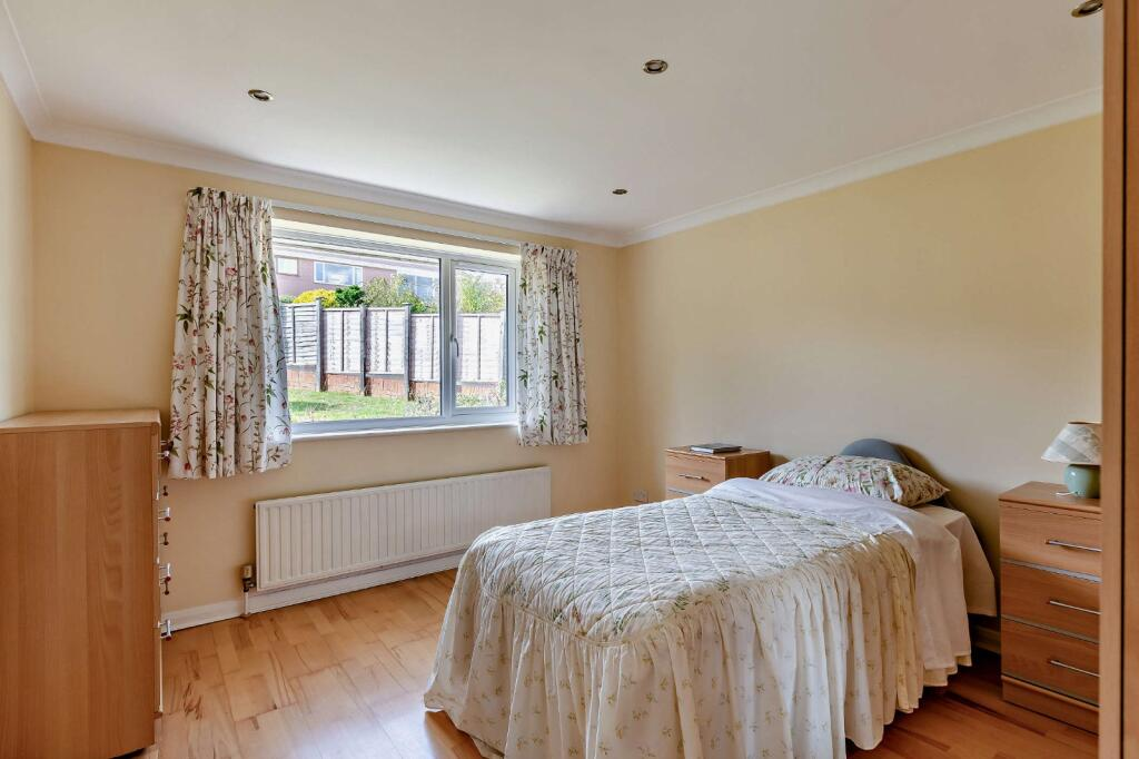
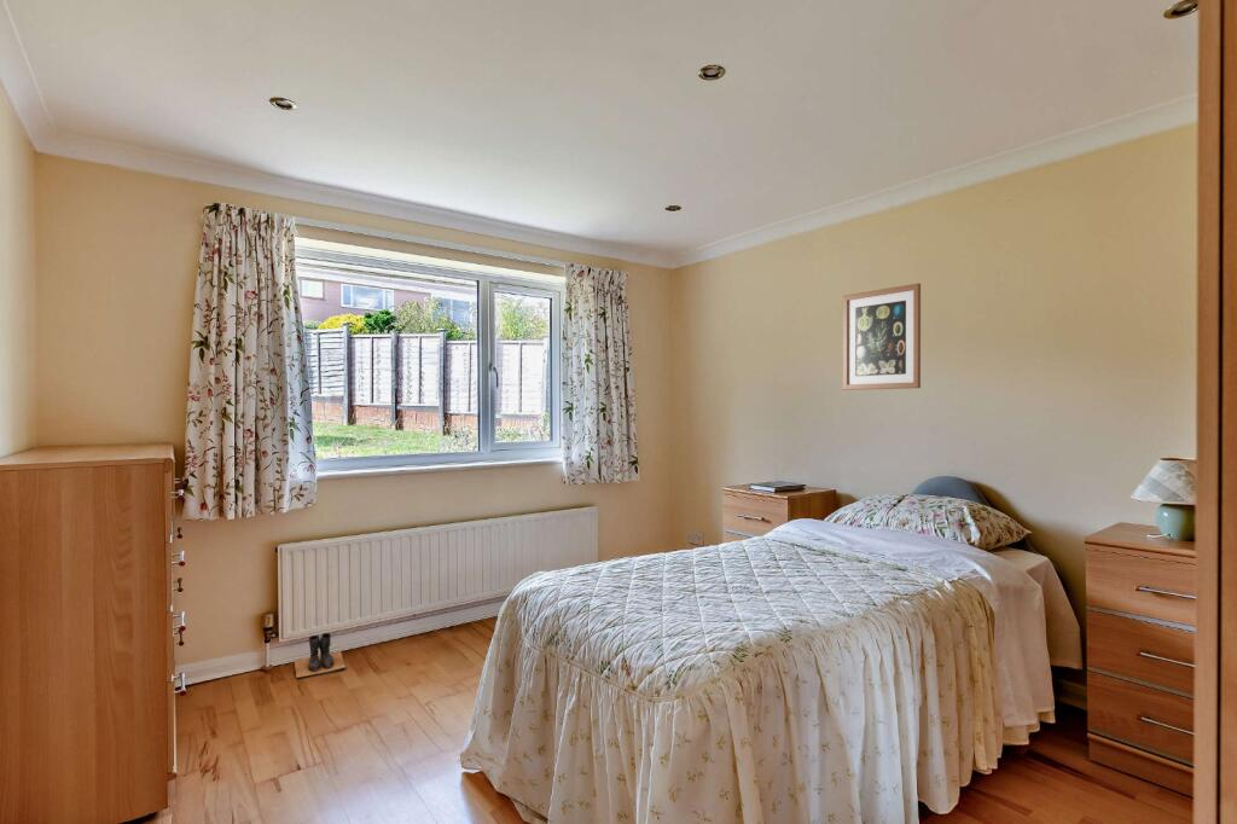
+ boots (320, 651)
+ wall art (879, 340)
